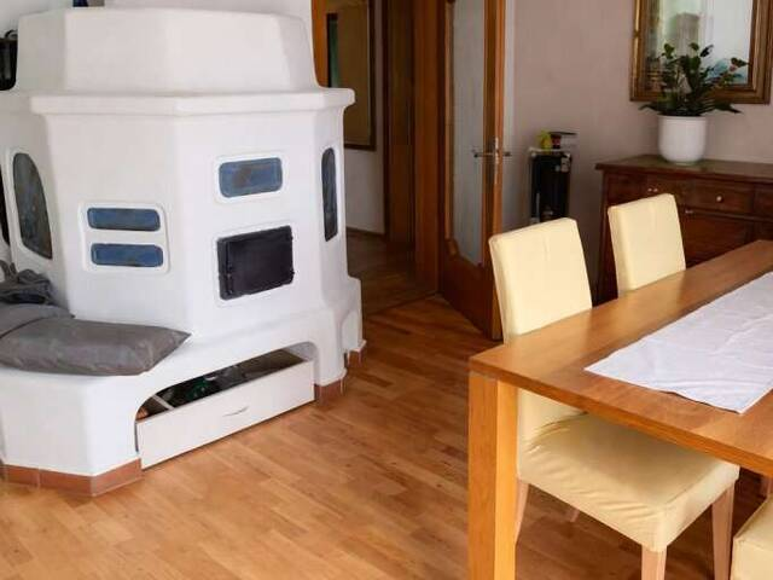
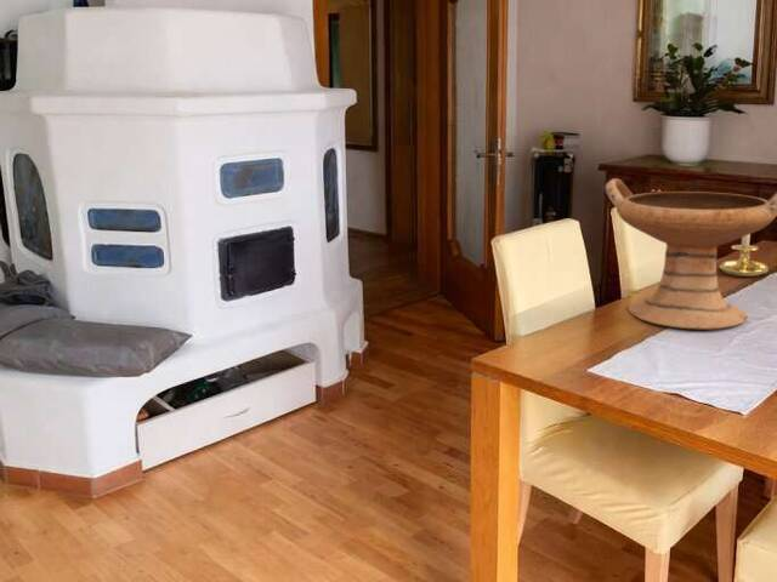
+ decorative bowl (691, 249)
+ candle holder (745, 244)
